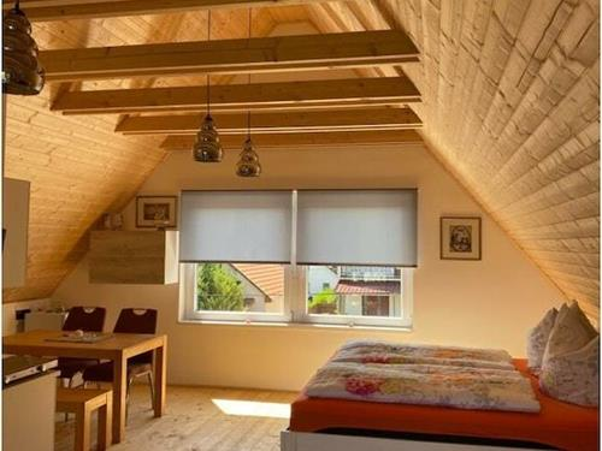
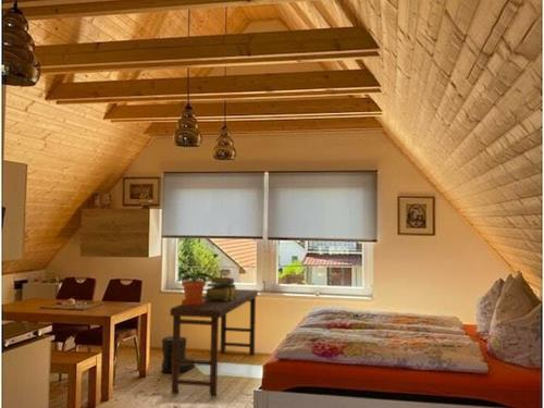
+ potted plant (197, 287)
+ stack of books (221, 287)
+ bench (221, 334)
+ boots (180, 351)
